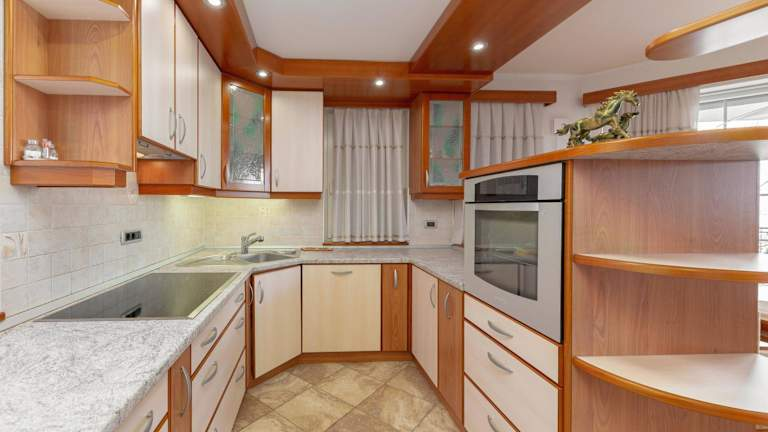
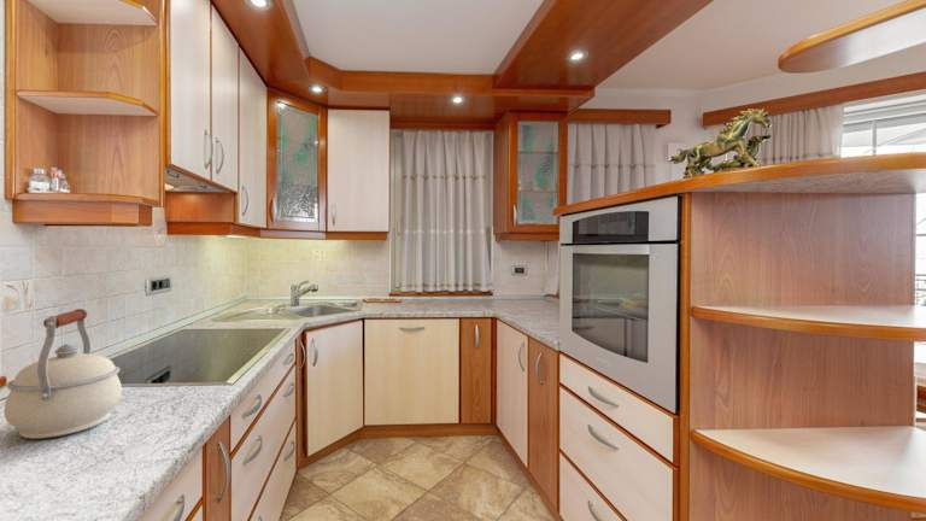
+ kettle (70, 367)
